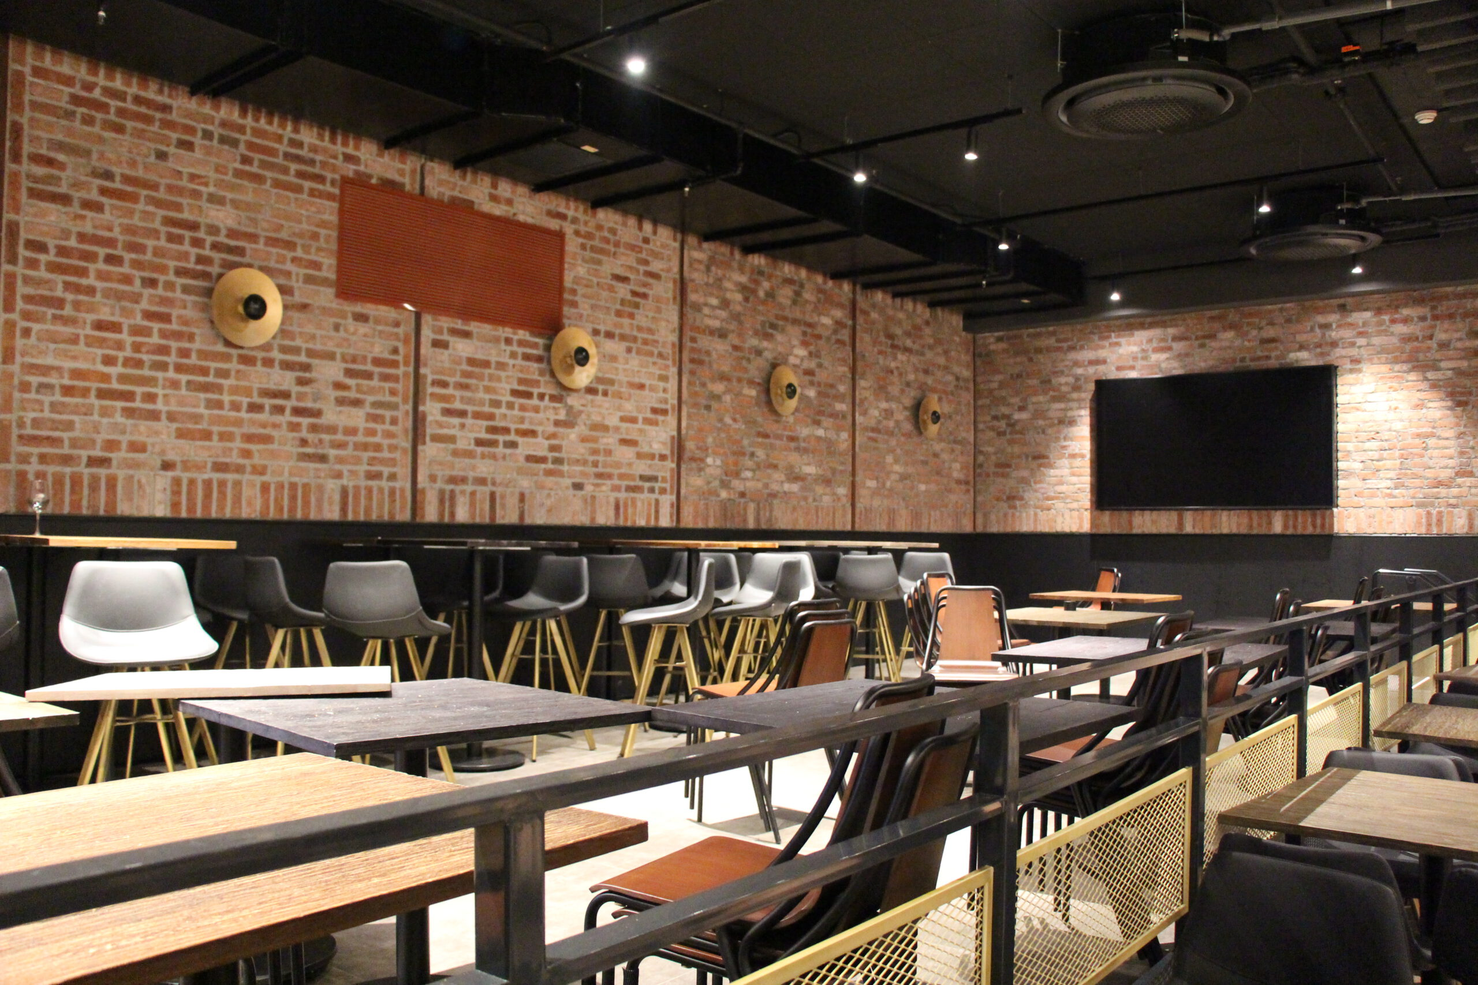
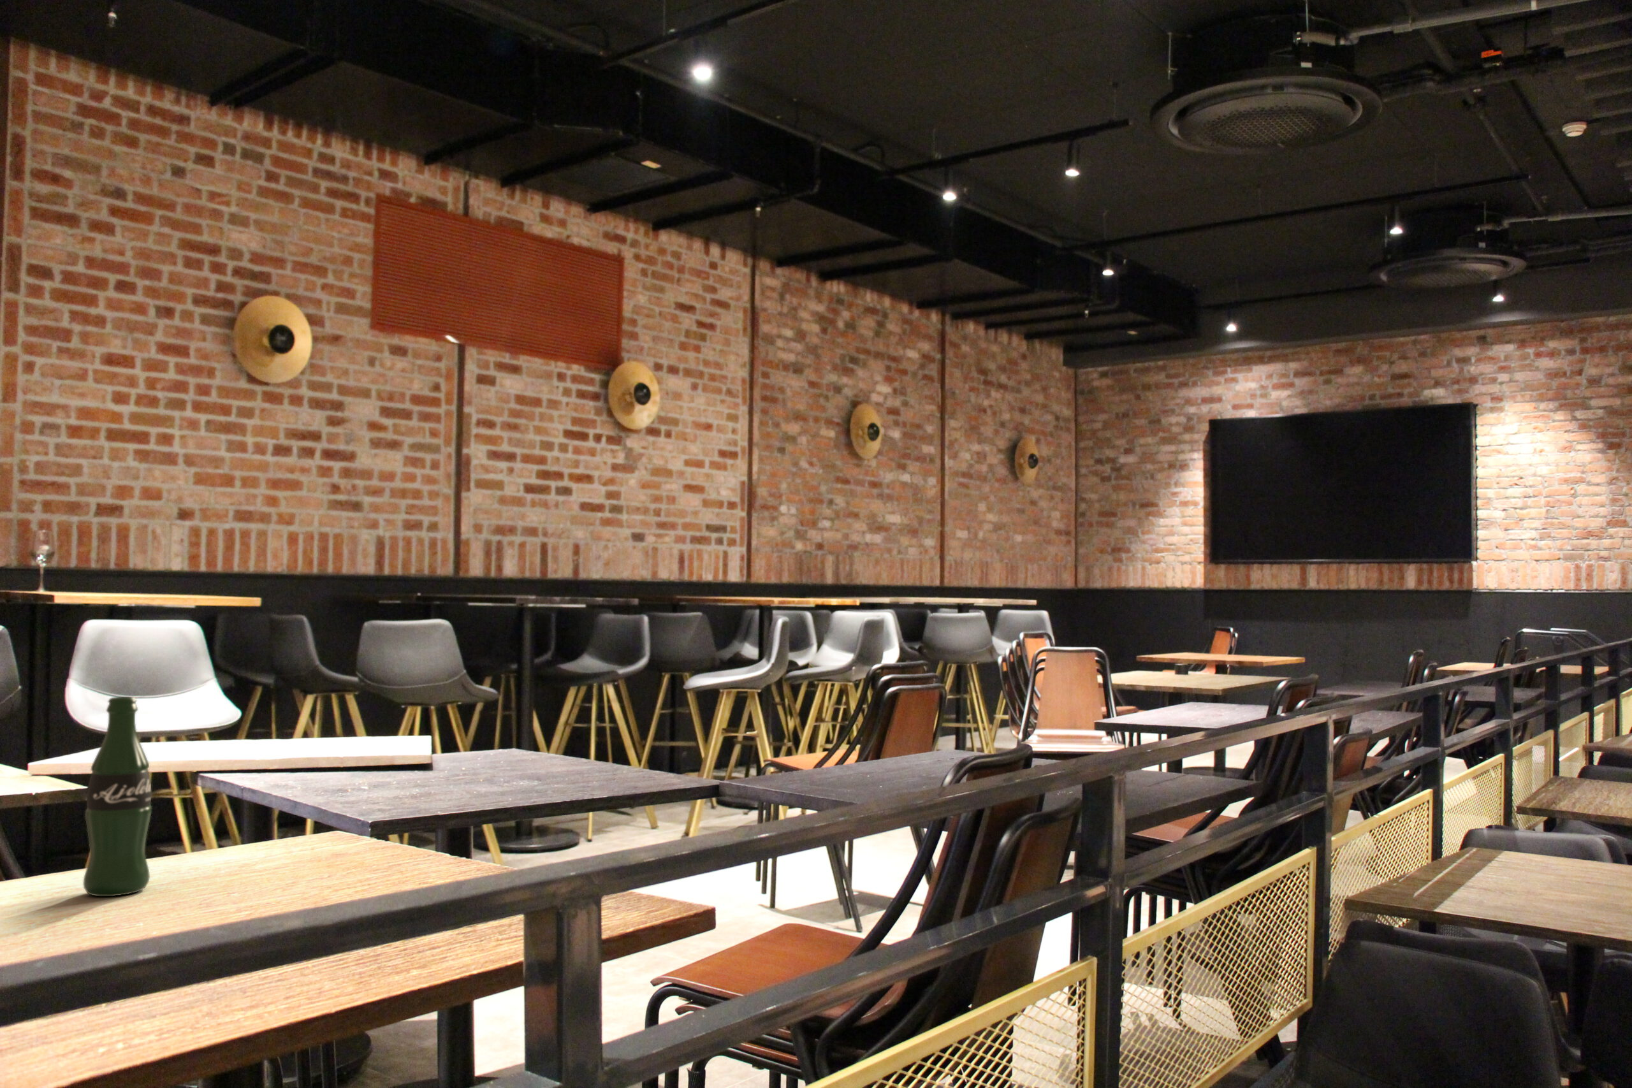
+ beer bottle (119, 793)
